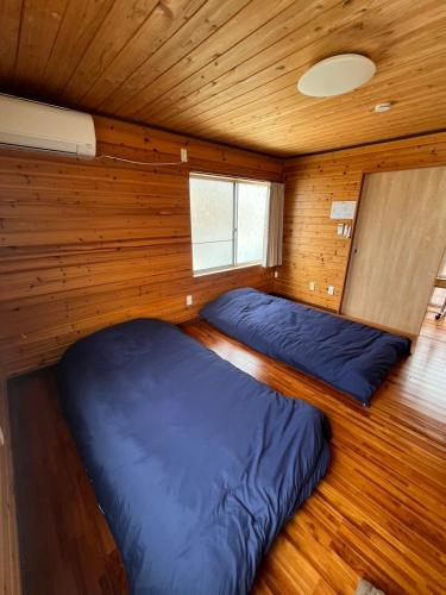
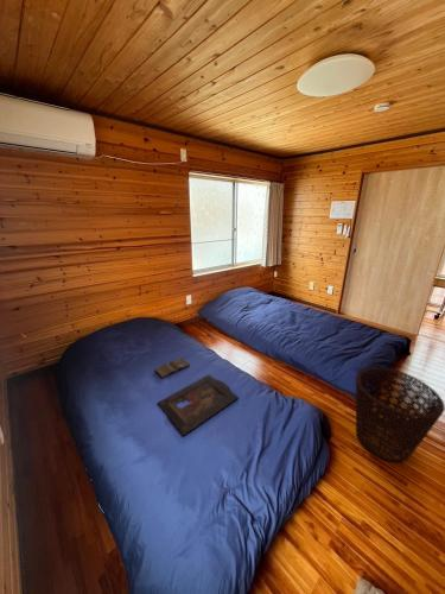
+ tray (199, 399)
+ diary (172, 366)
+ basket (388, 416)
